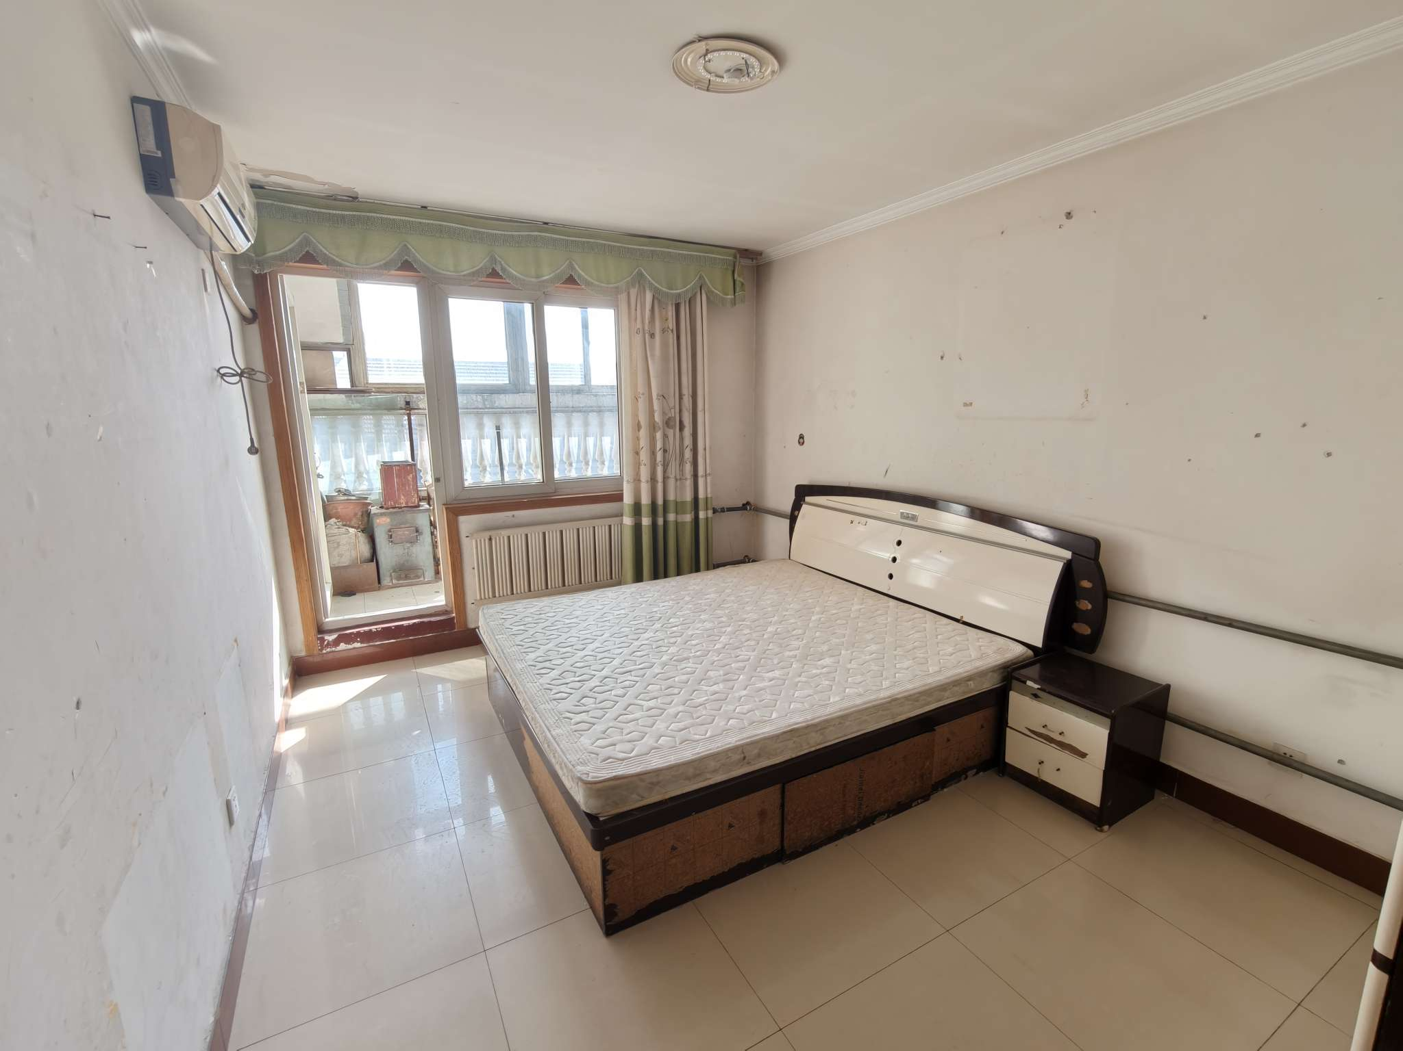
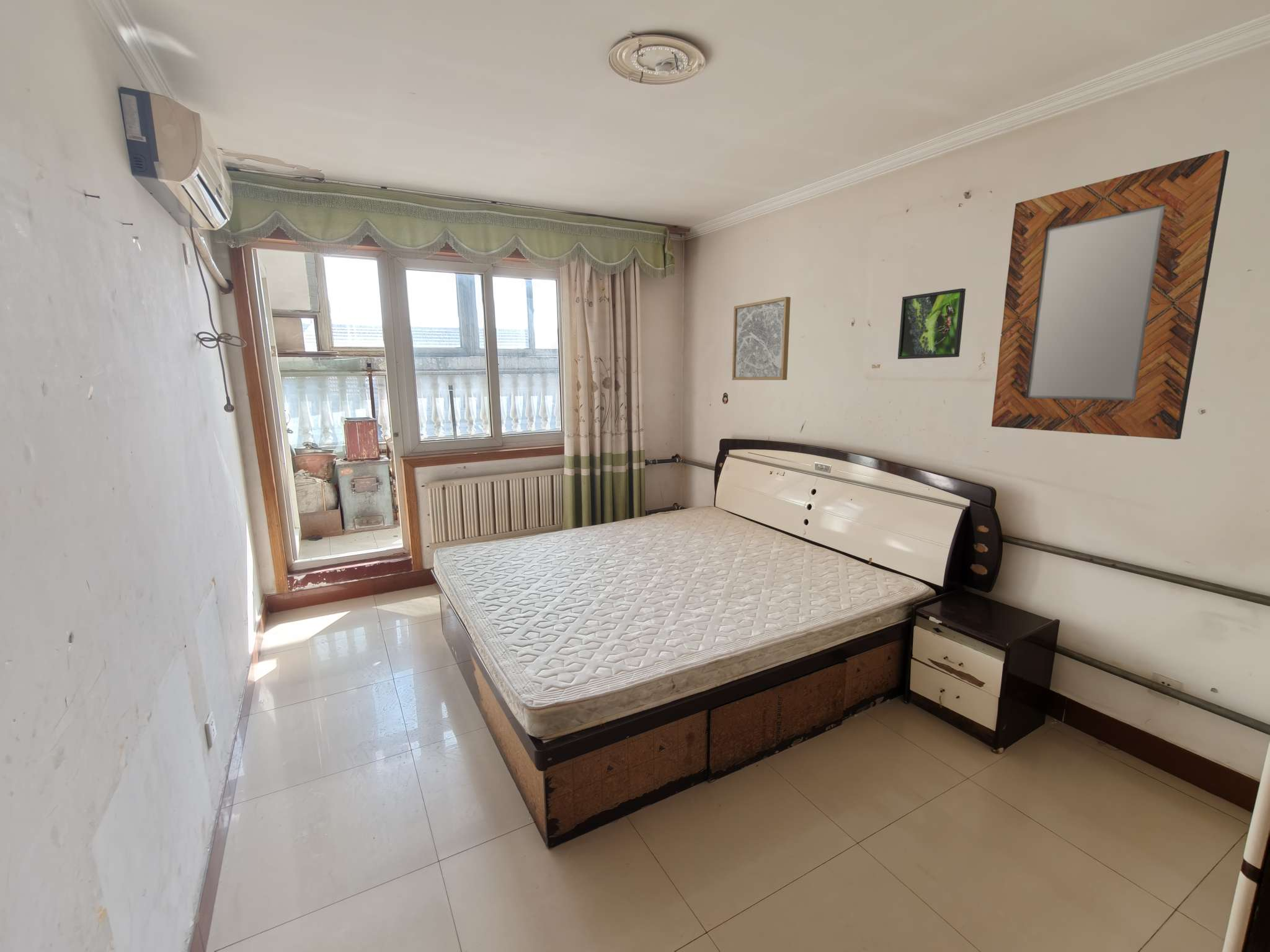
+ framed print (930, 325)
+ wall art (759, 341)
+ home mirror (1091, 311)
